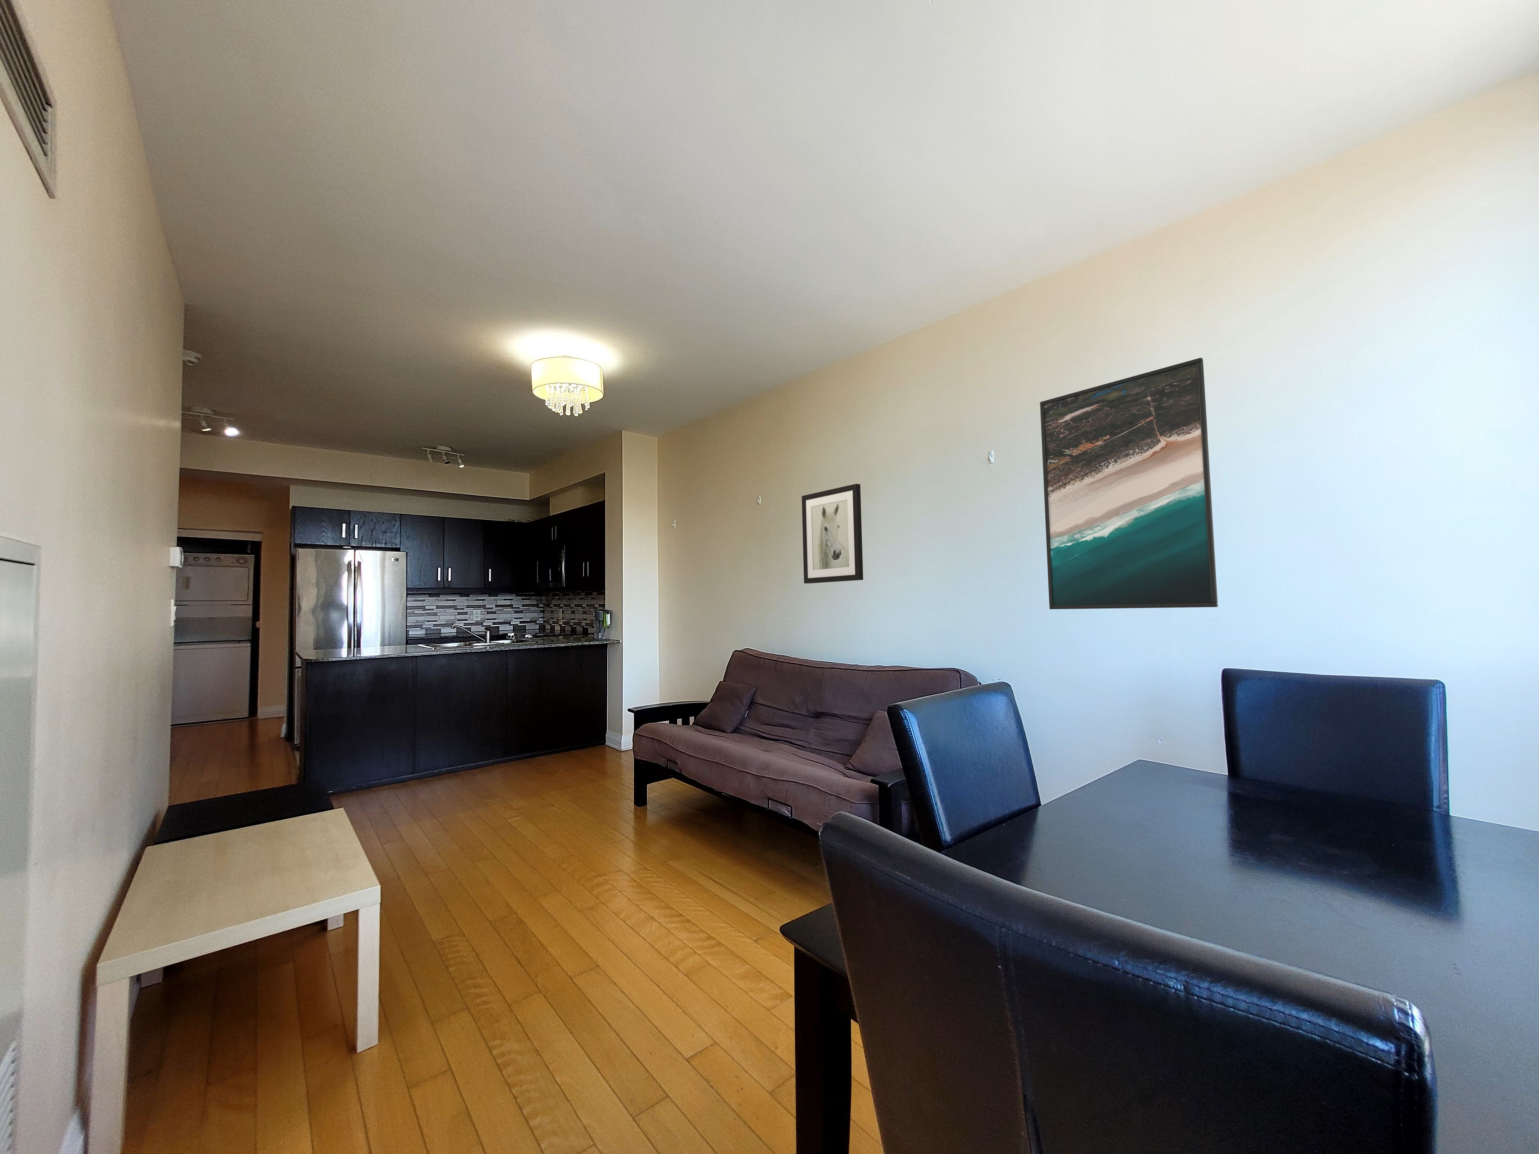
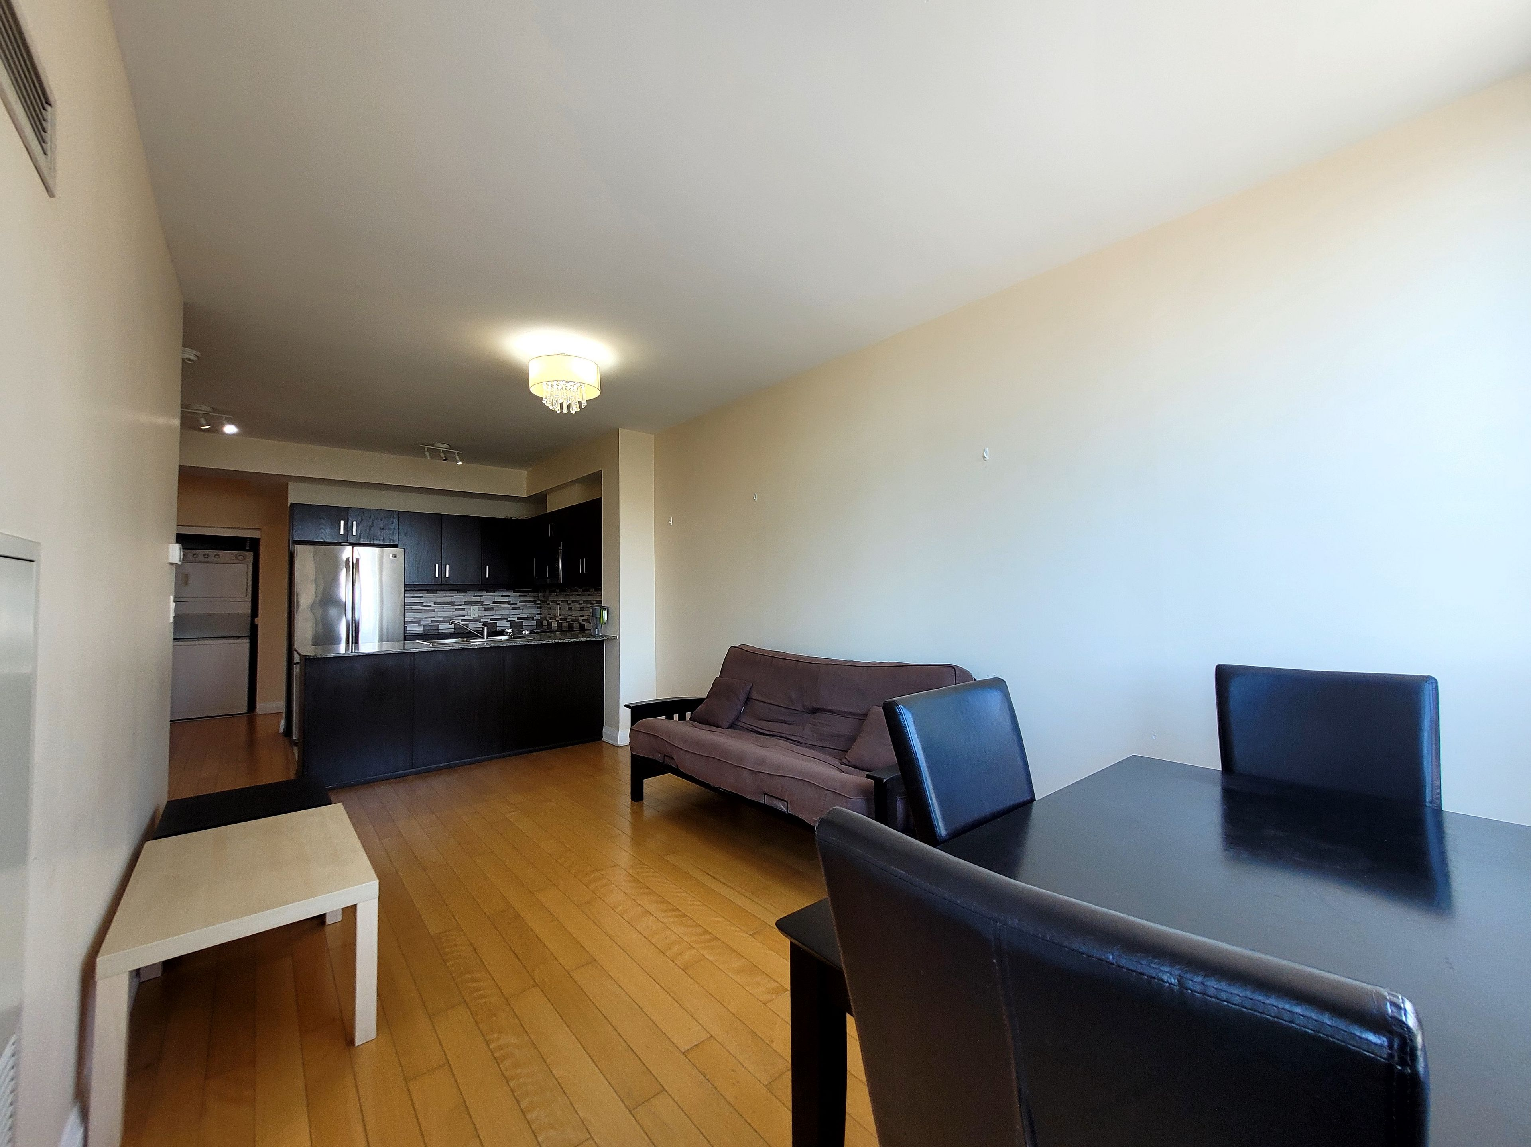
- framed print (1120, 495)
- wall art (831, 536)
